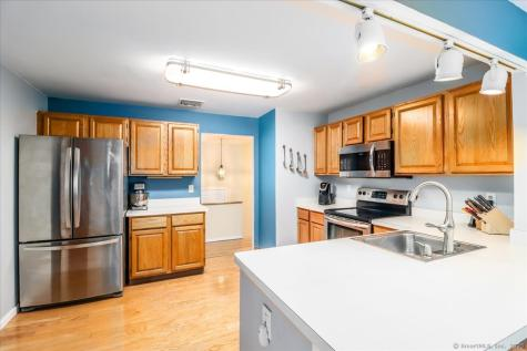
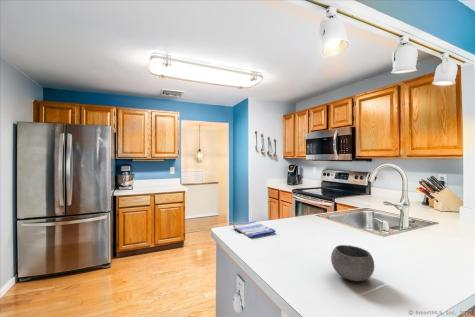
+ dish towel (253, 228)
+ bowl (352, 263)
